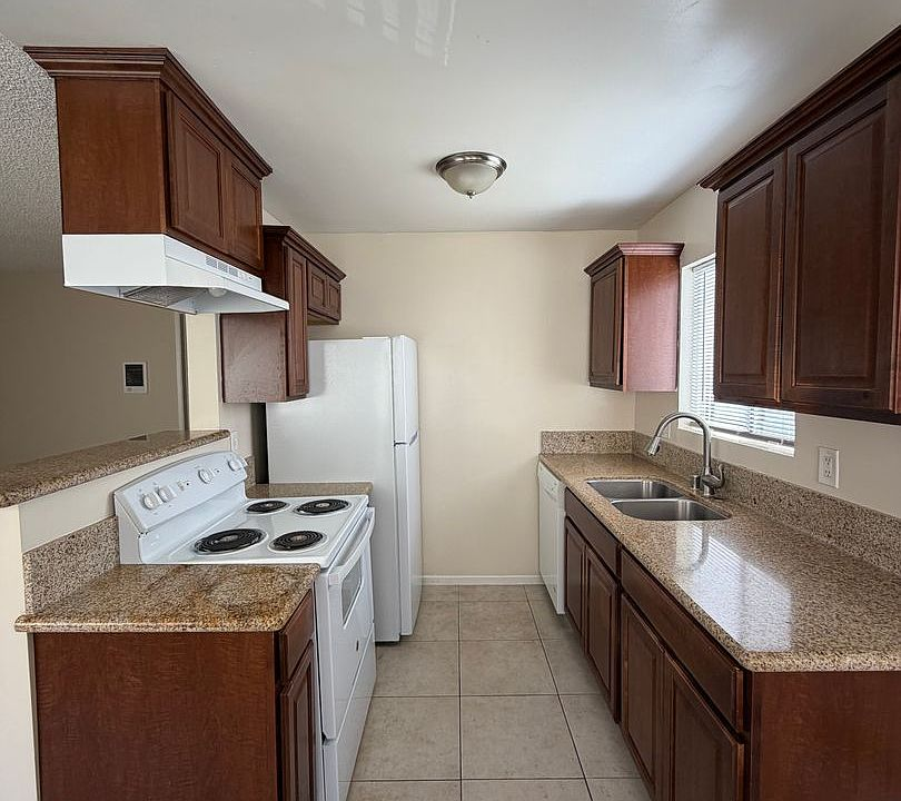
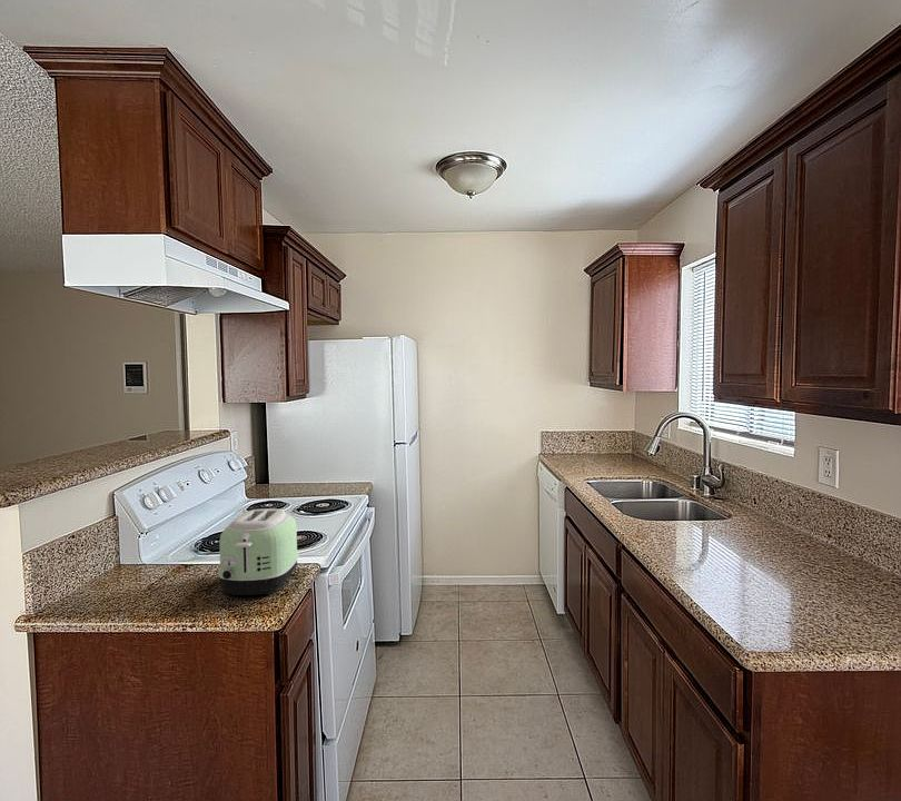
+ toaster (258, 550)
